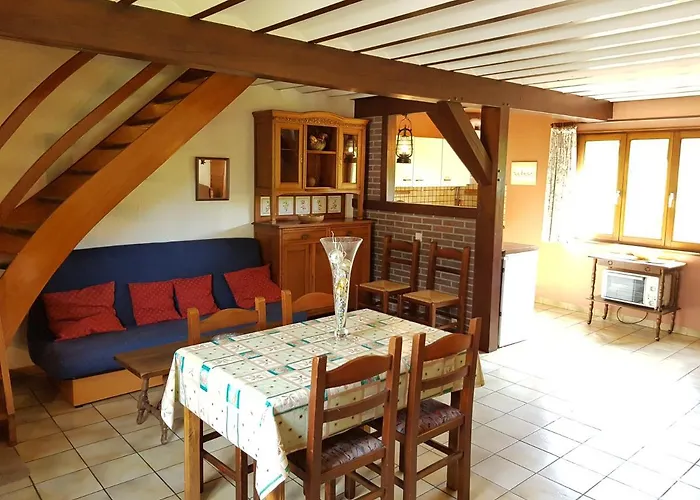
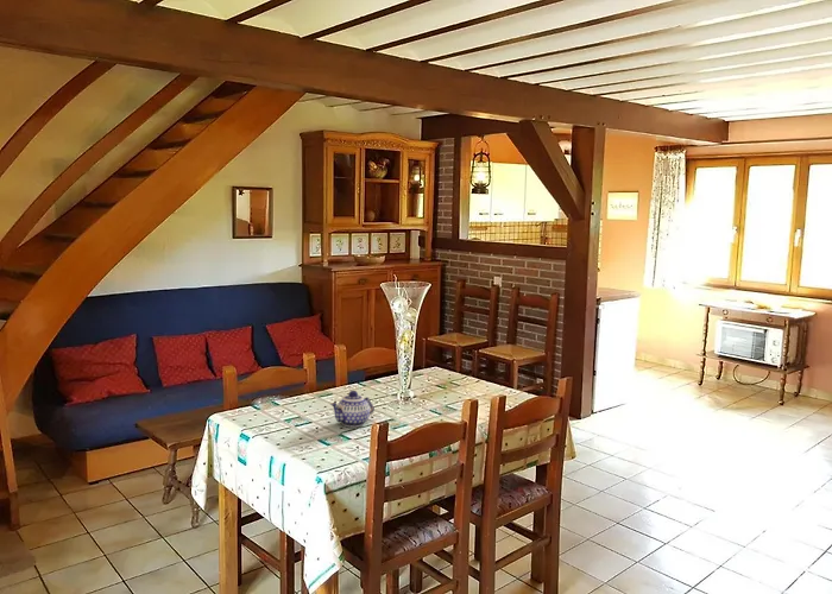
+ teapot (352, 407)
